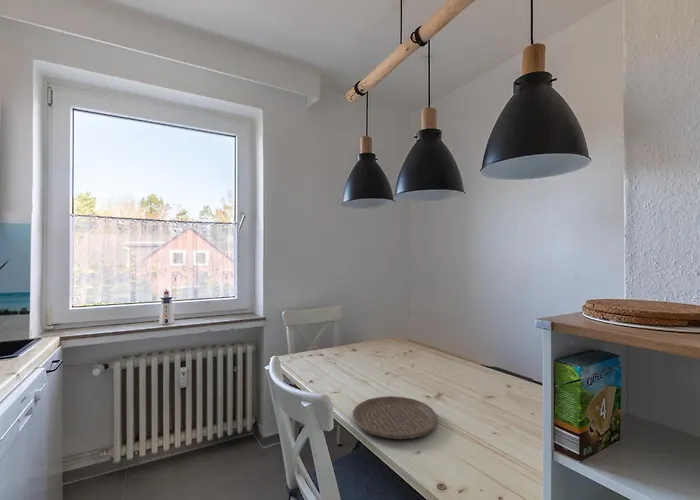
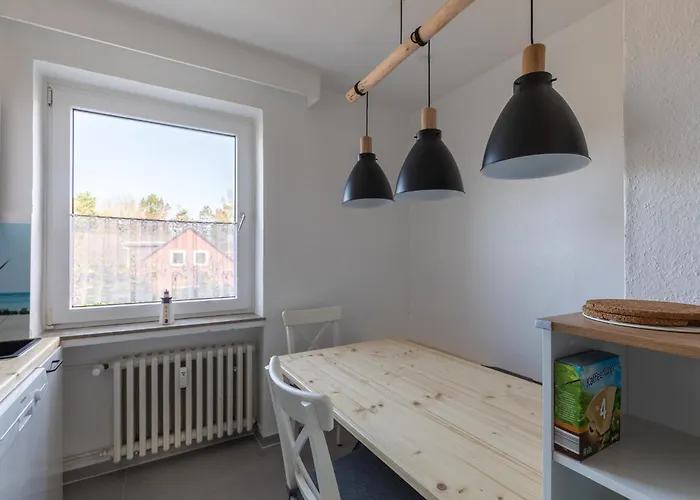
- plate (394, 416)
